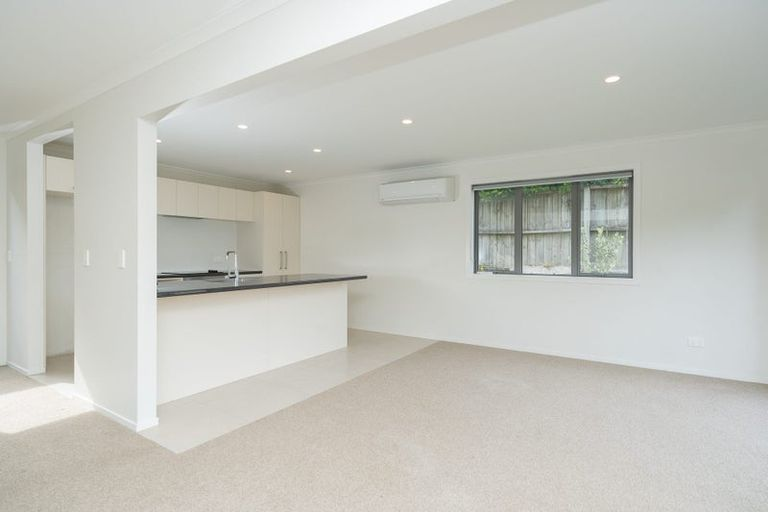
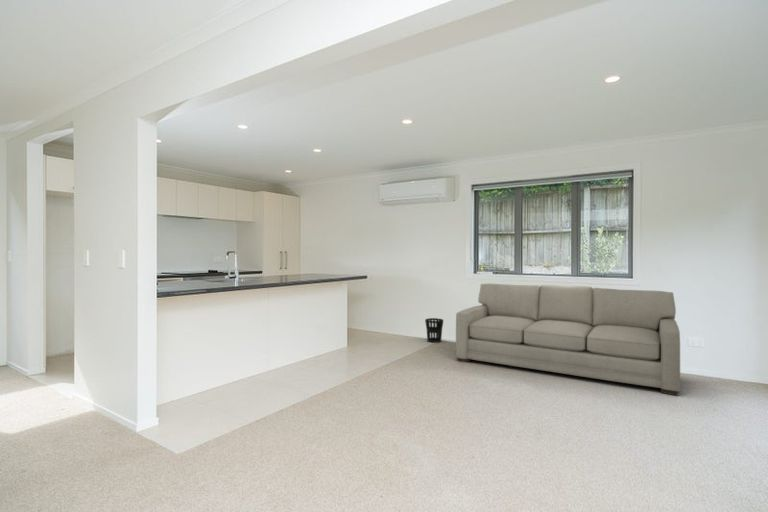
+ sofa (560, 326)
+ wastebasket (434, 330)
